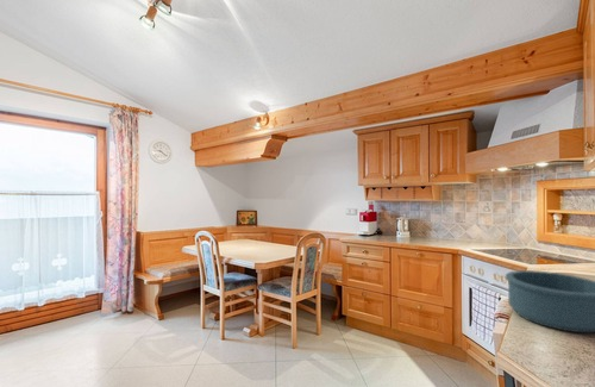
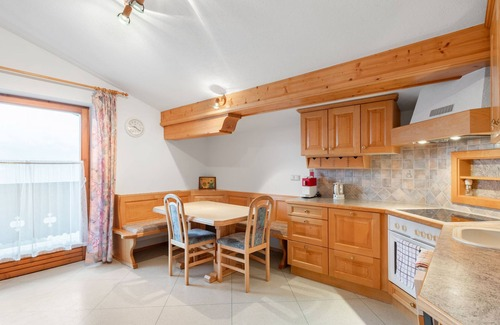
- mixing bowl (555, 299)
